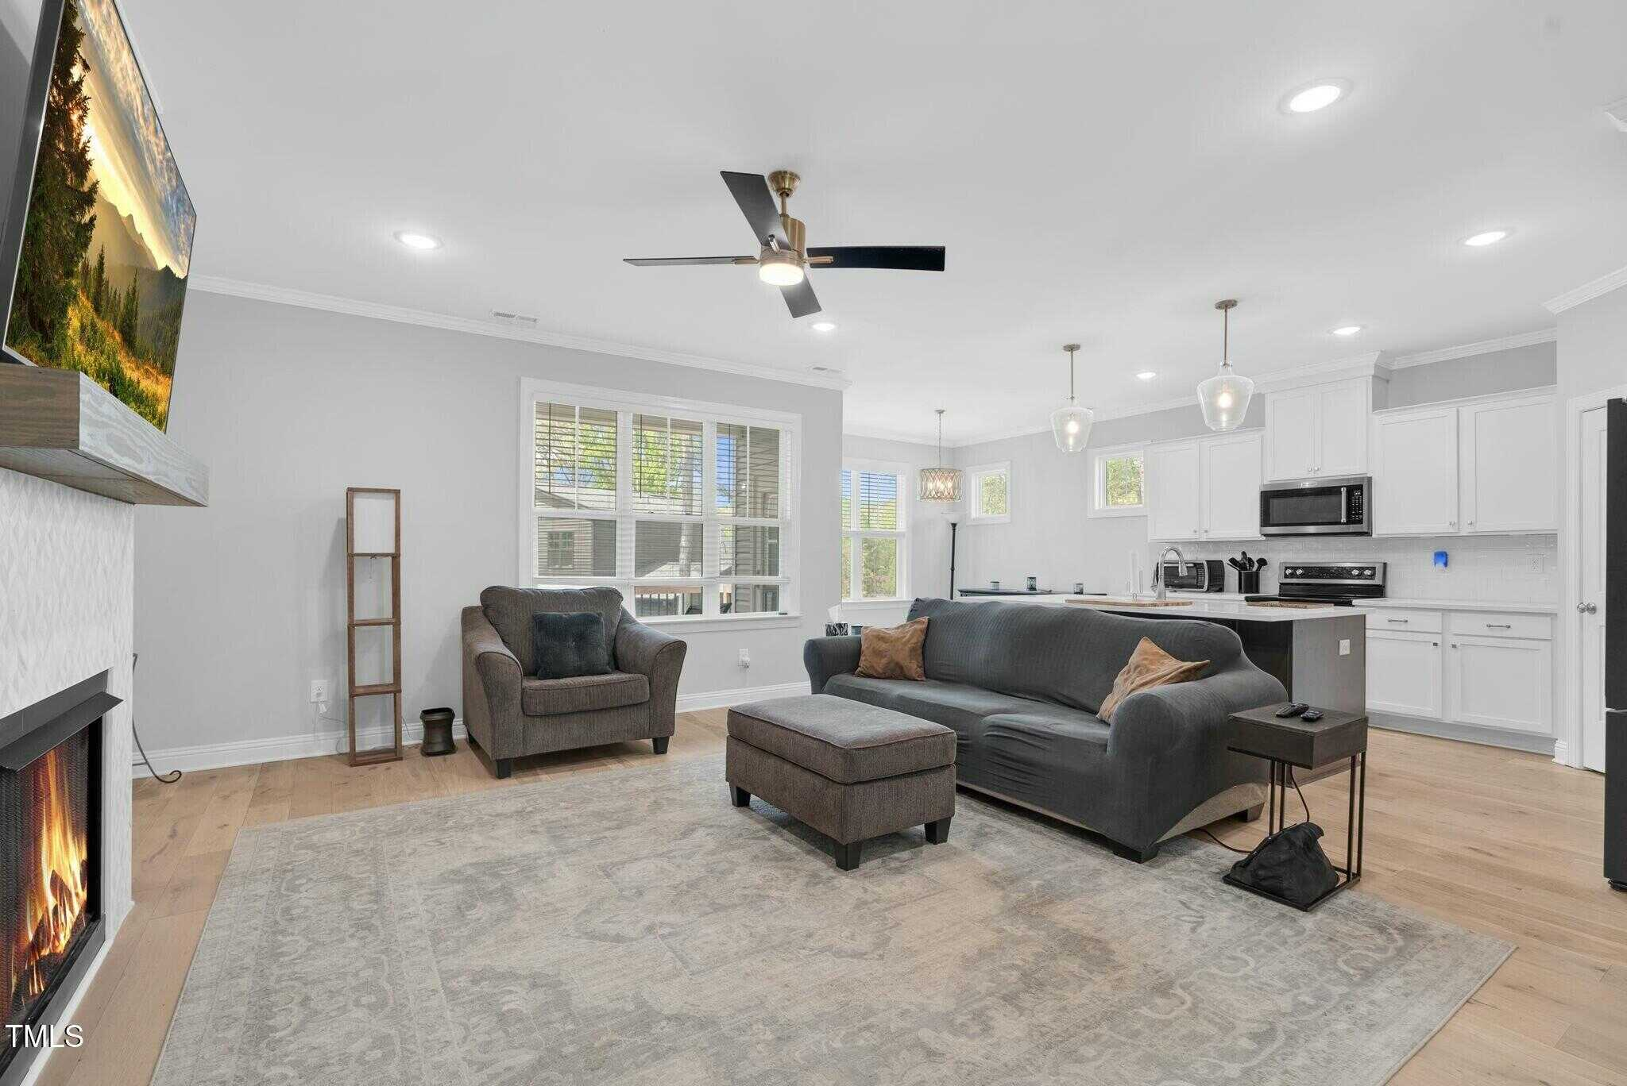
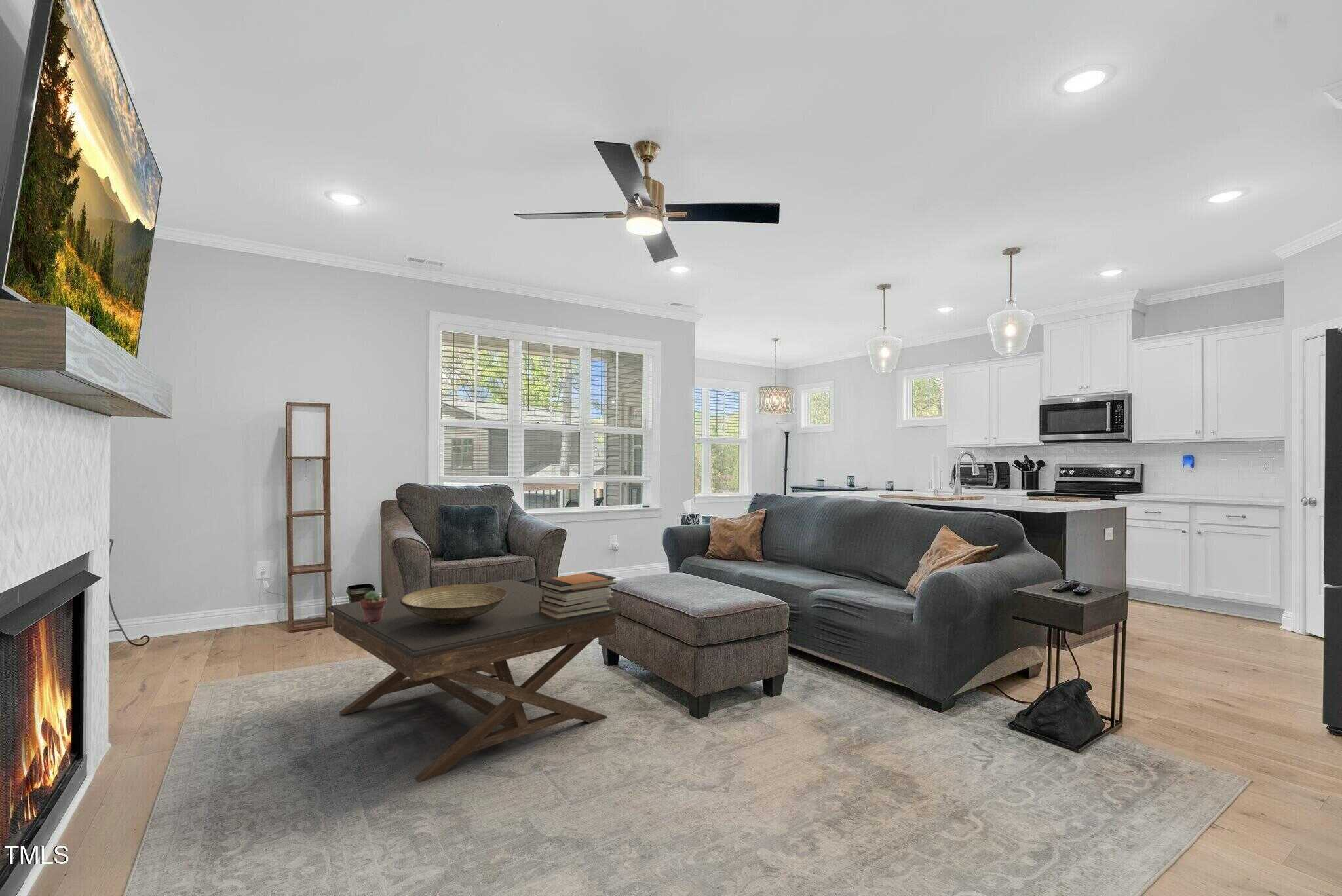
+ coffee table (473, 661)
+ potted succulent (373, 605)
+ book stack (577, 594)
+ decorative bowl (455, 607)
